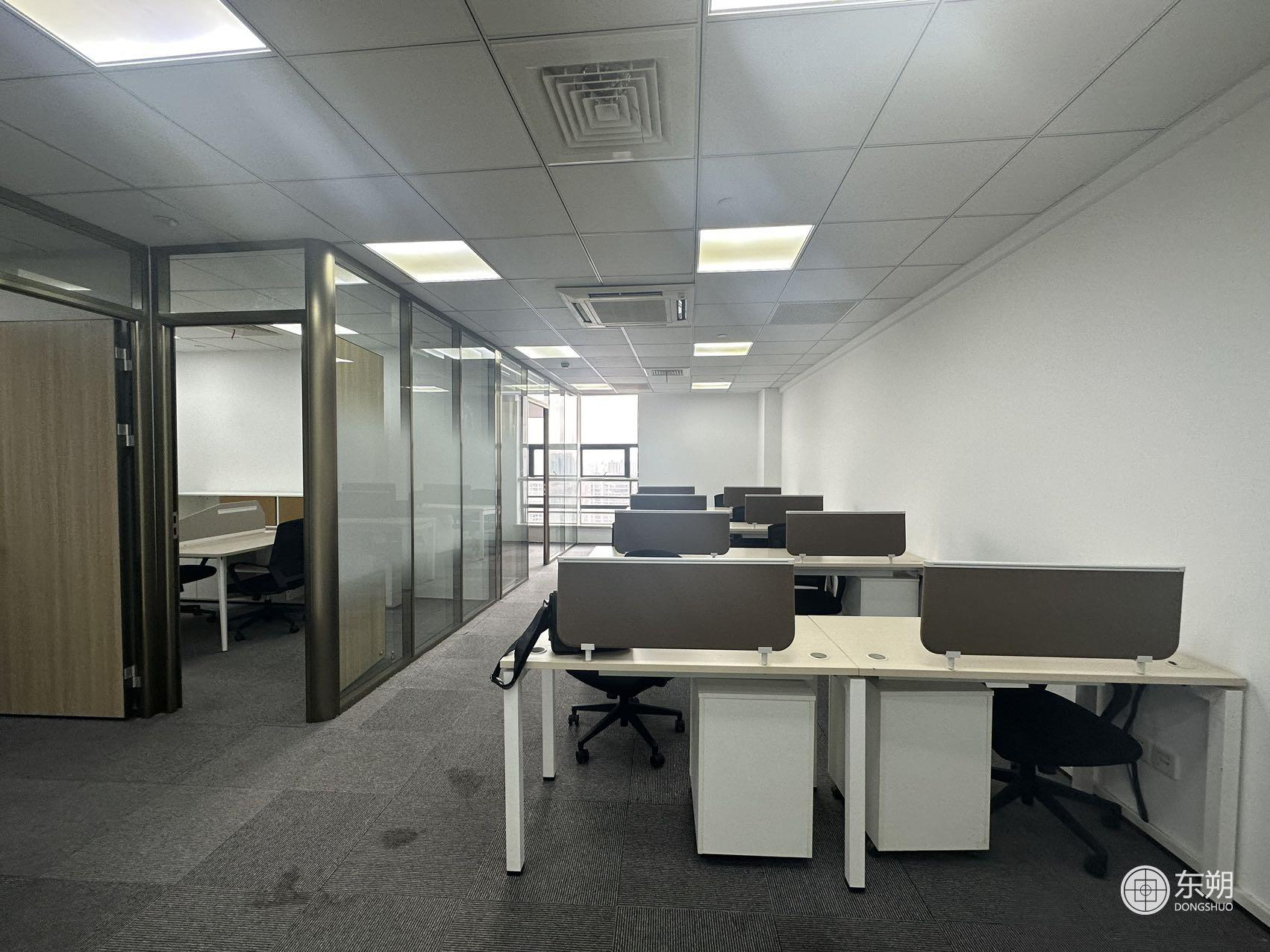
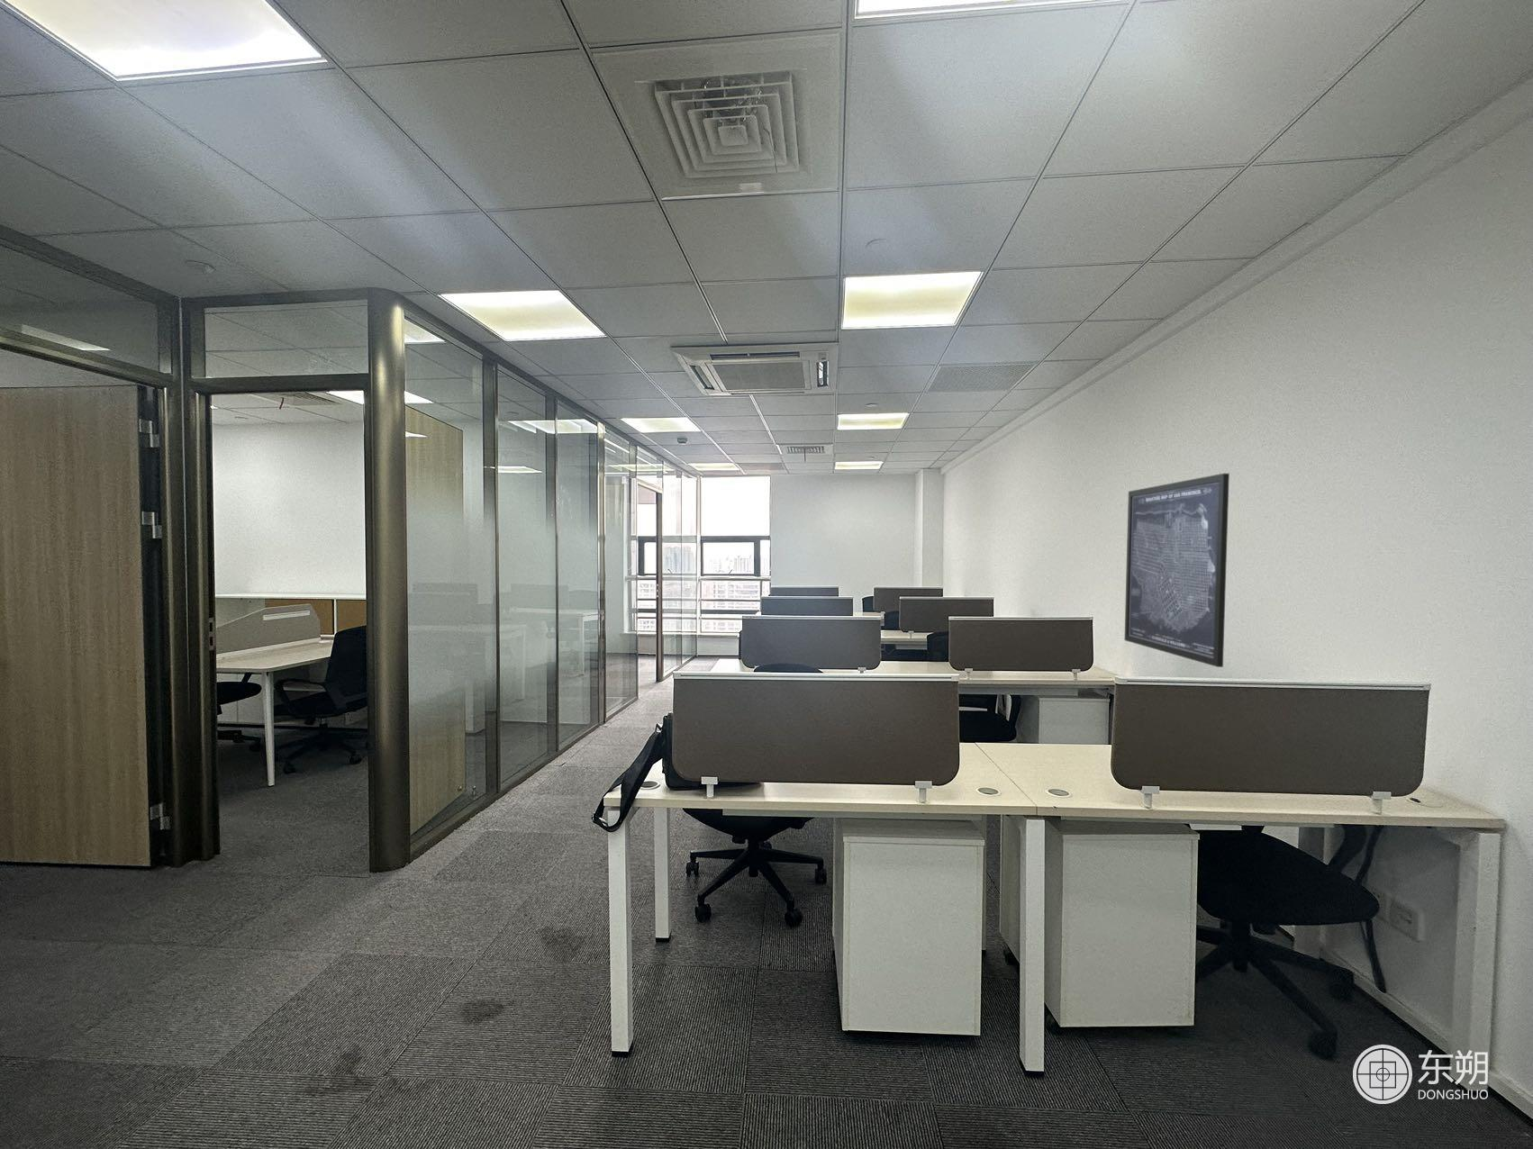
+ wall art (1170, 567)
